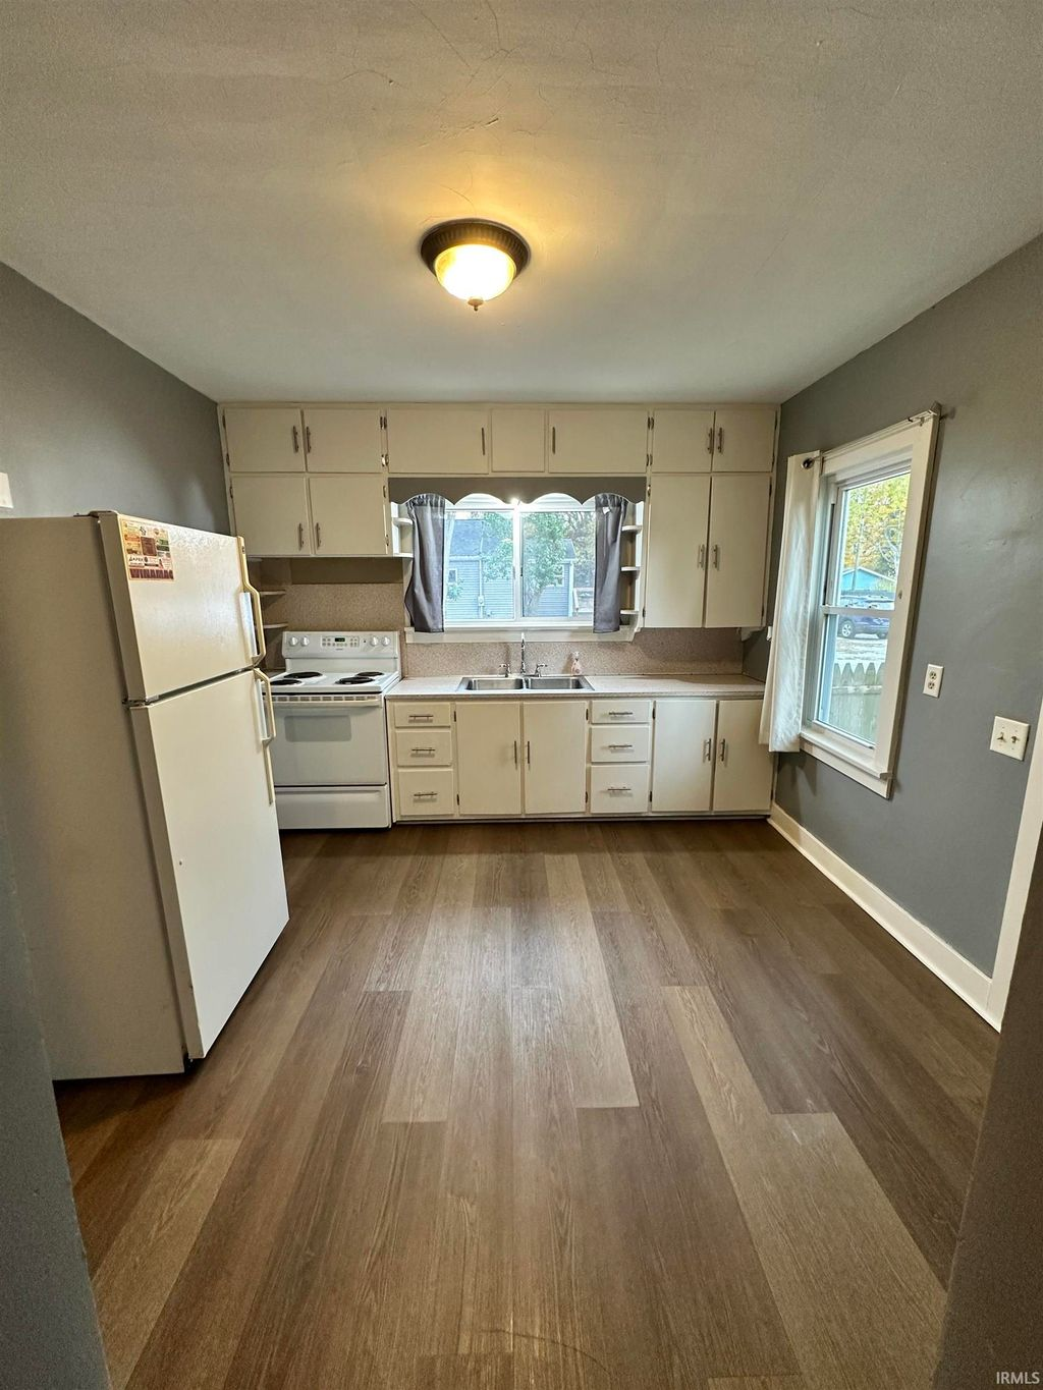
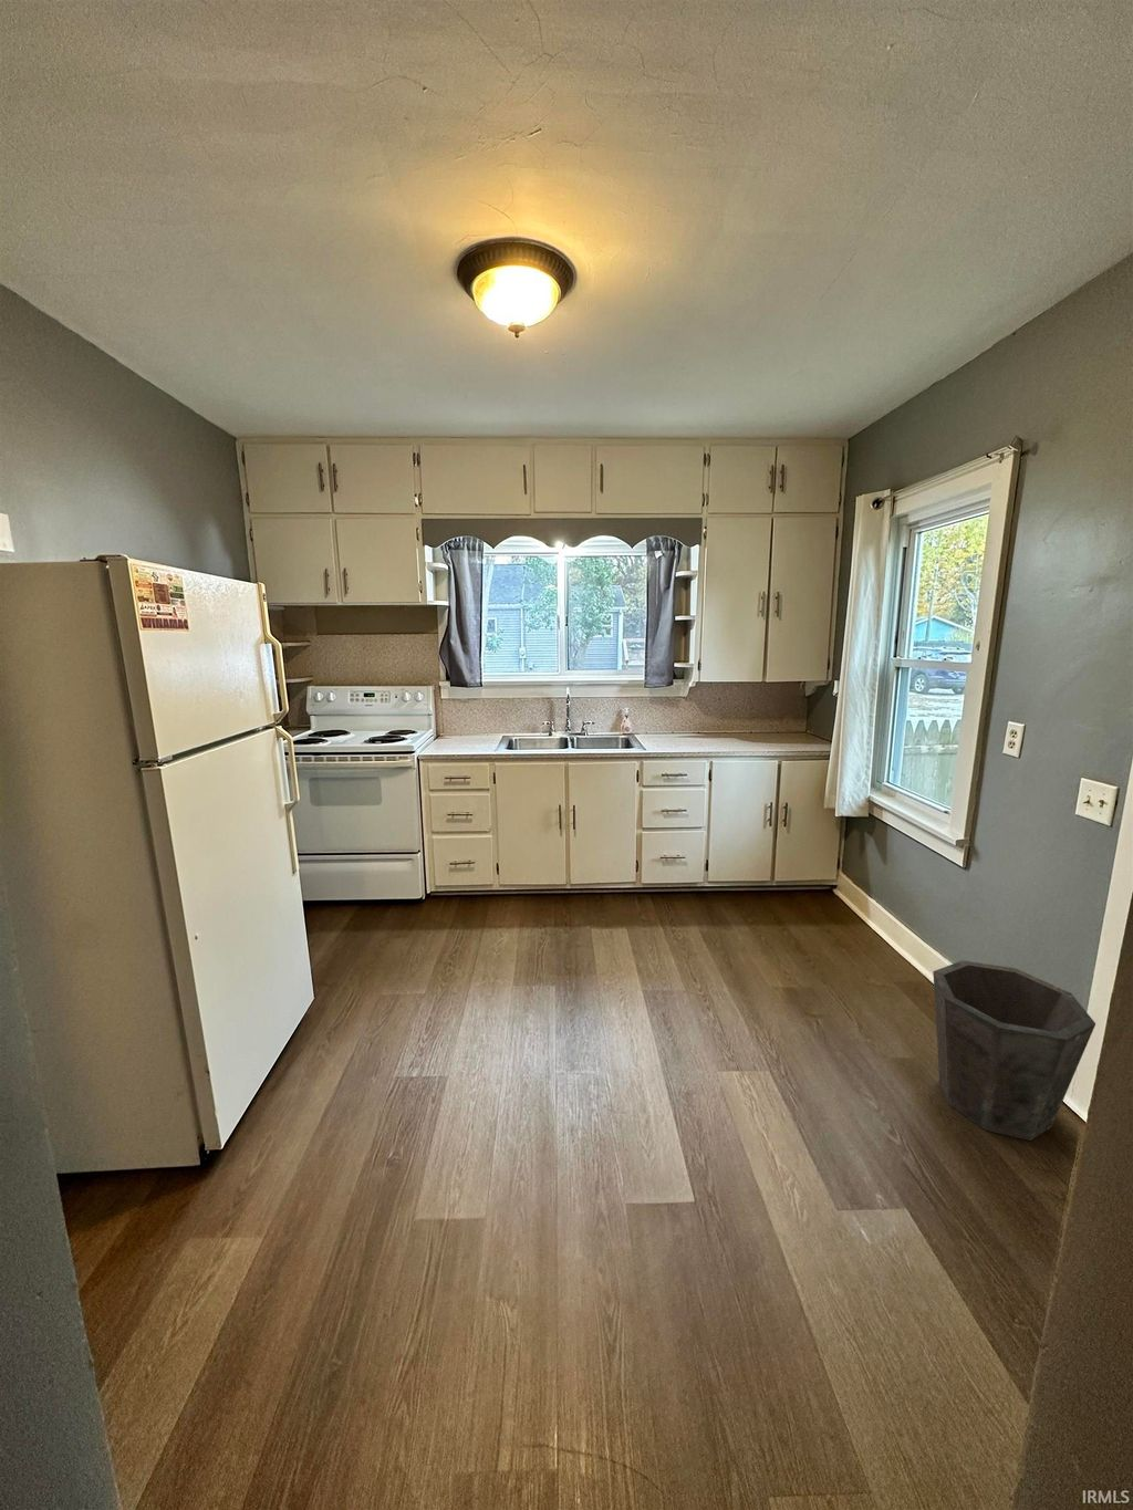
+ waste bin (1000, 1050)
